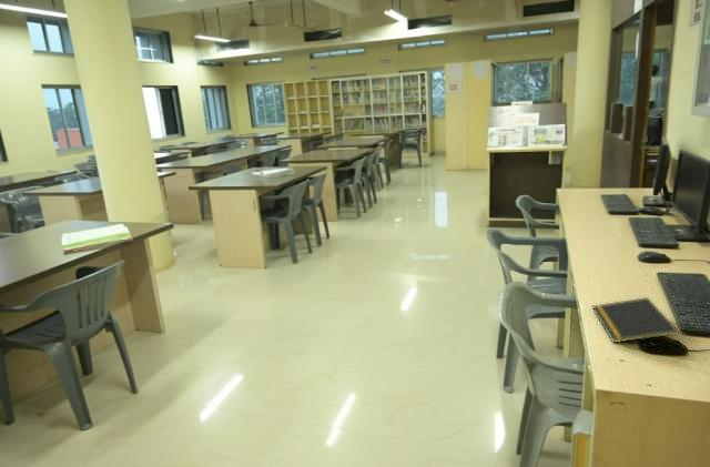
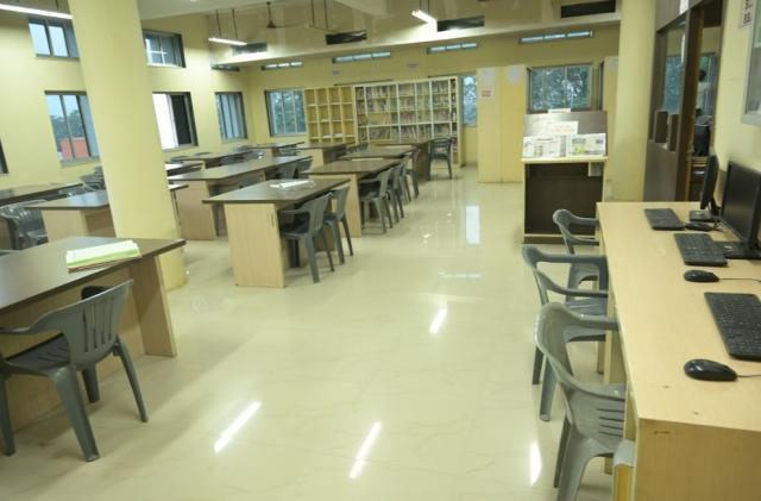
- notepad (631, 318)
